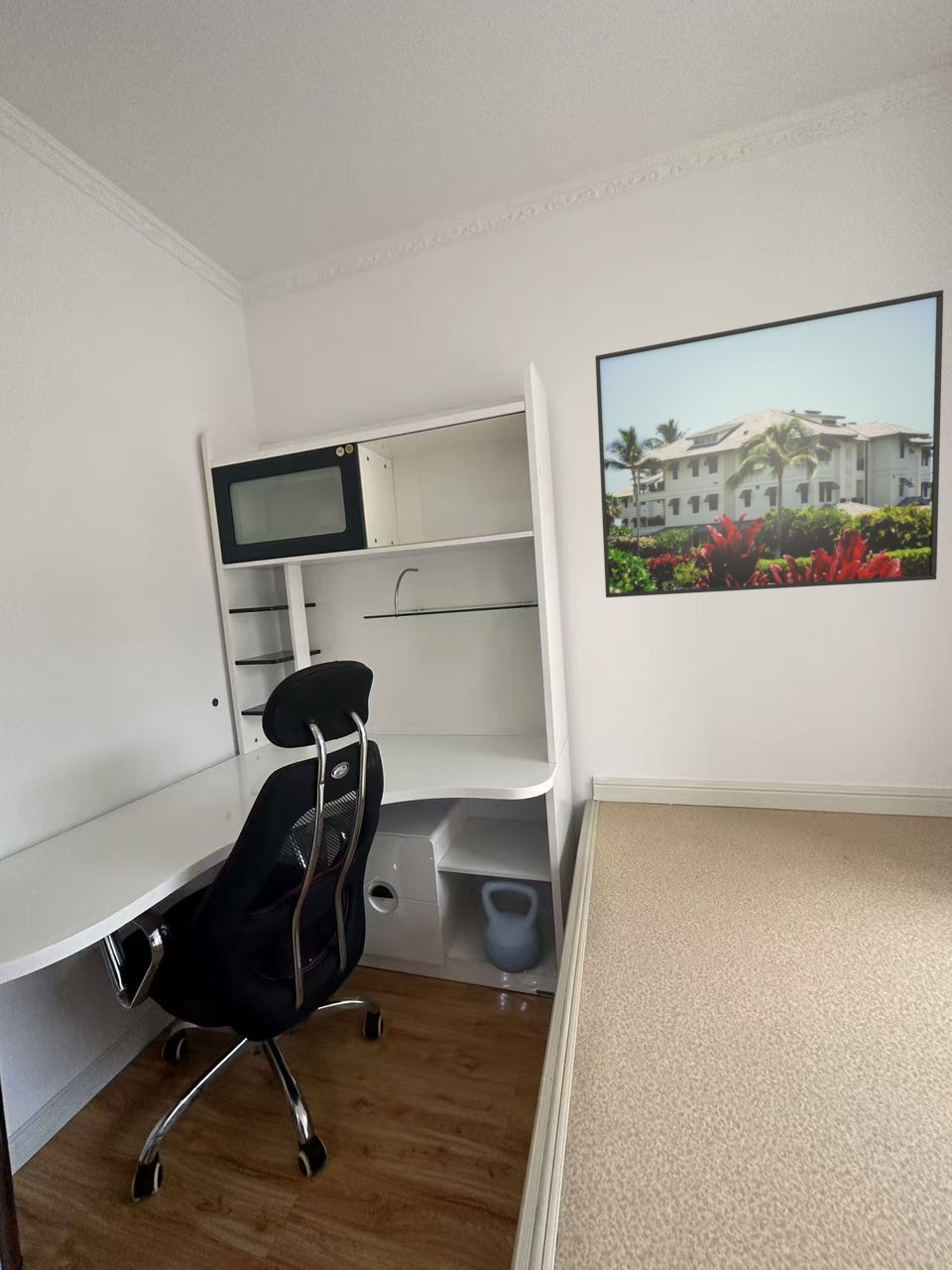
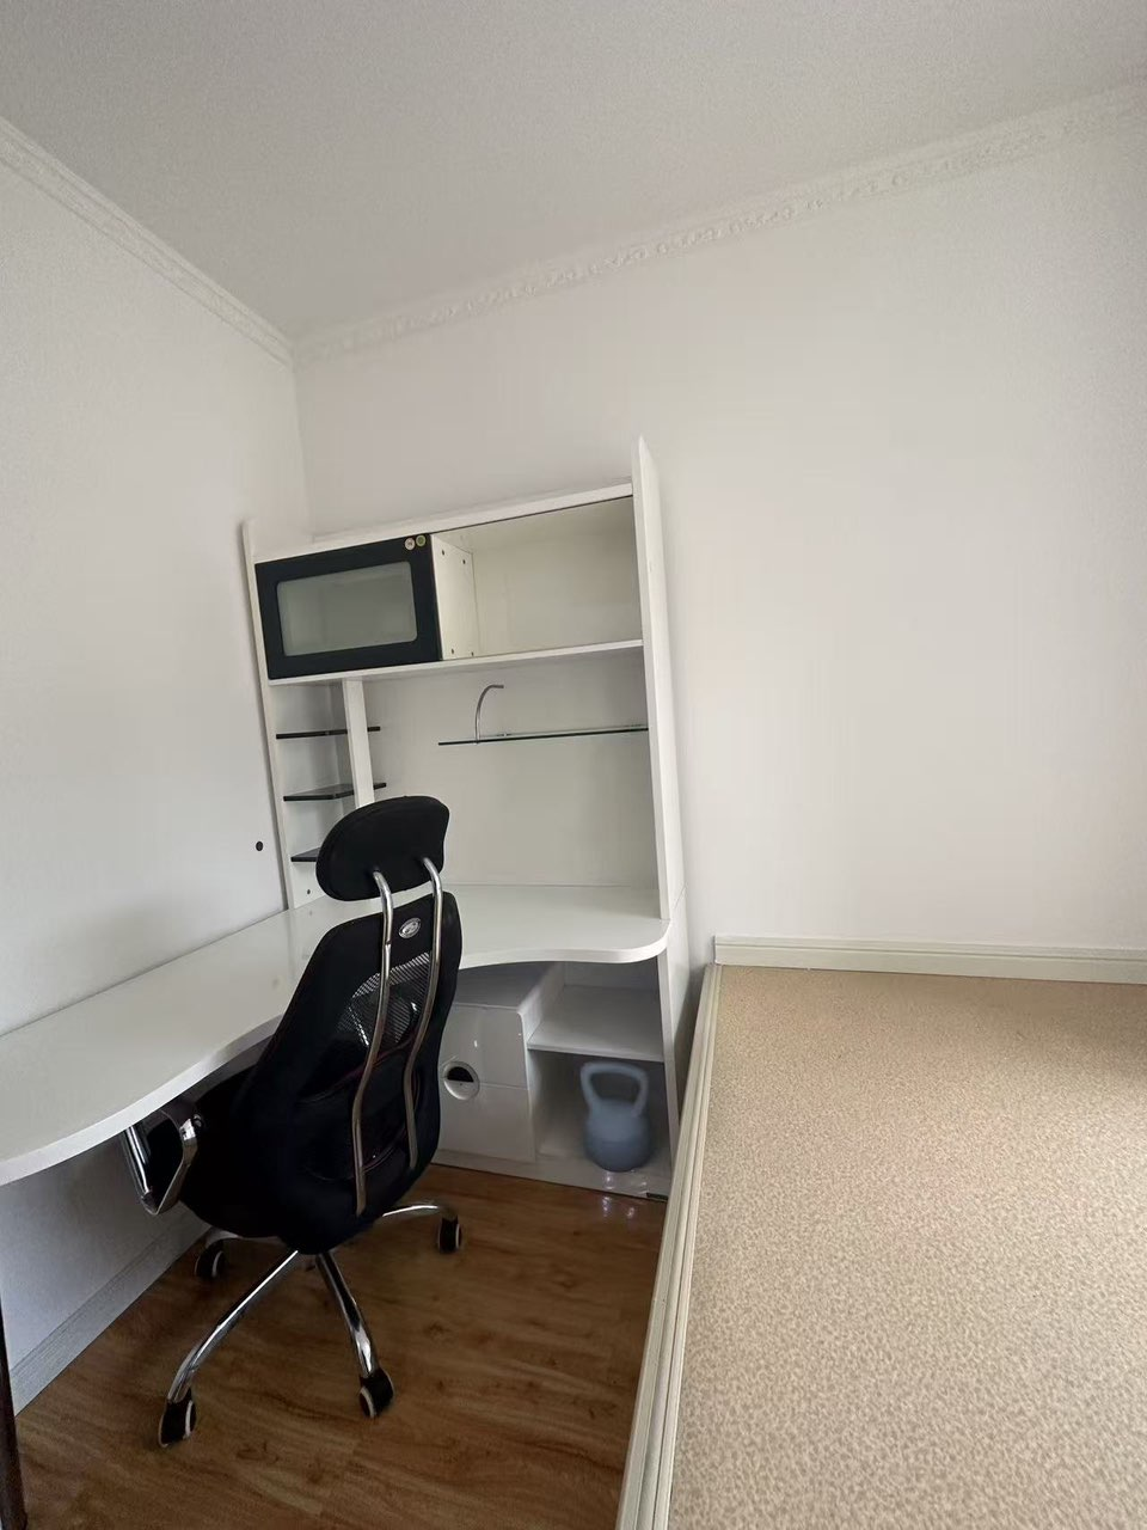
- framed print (755, 461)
